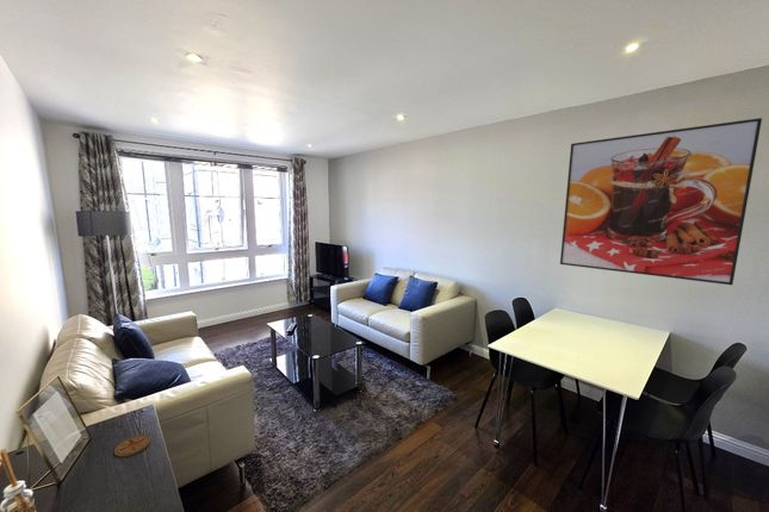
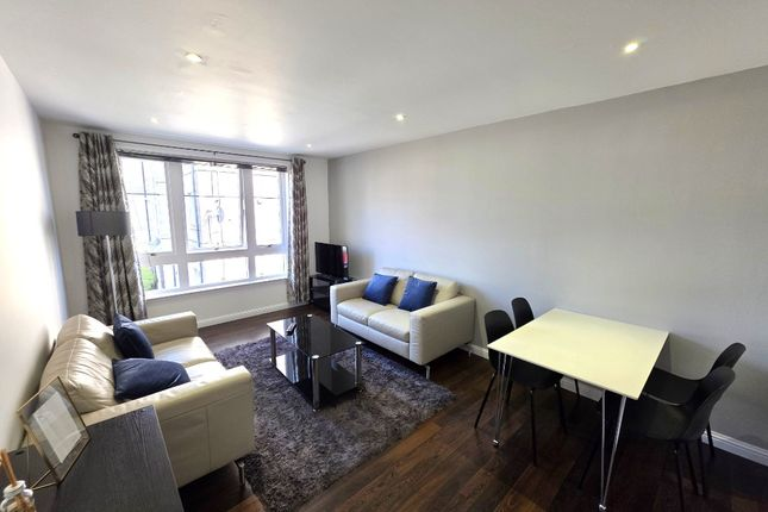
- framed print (641, 205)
- coaster (132, 445)
